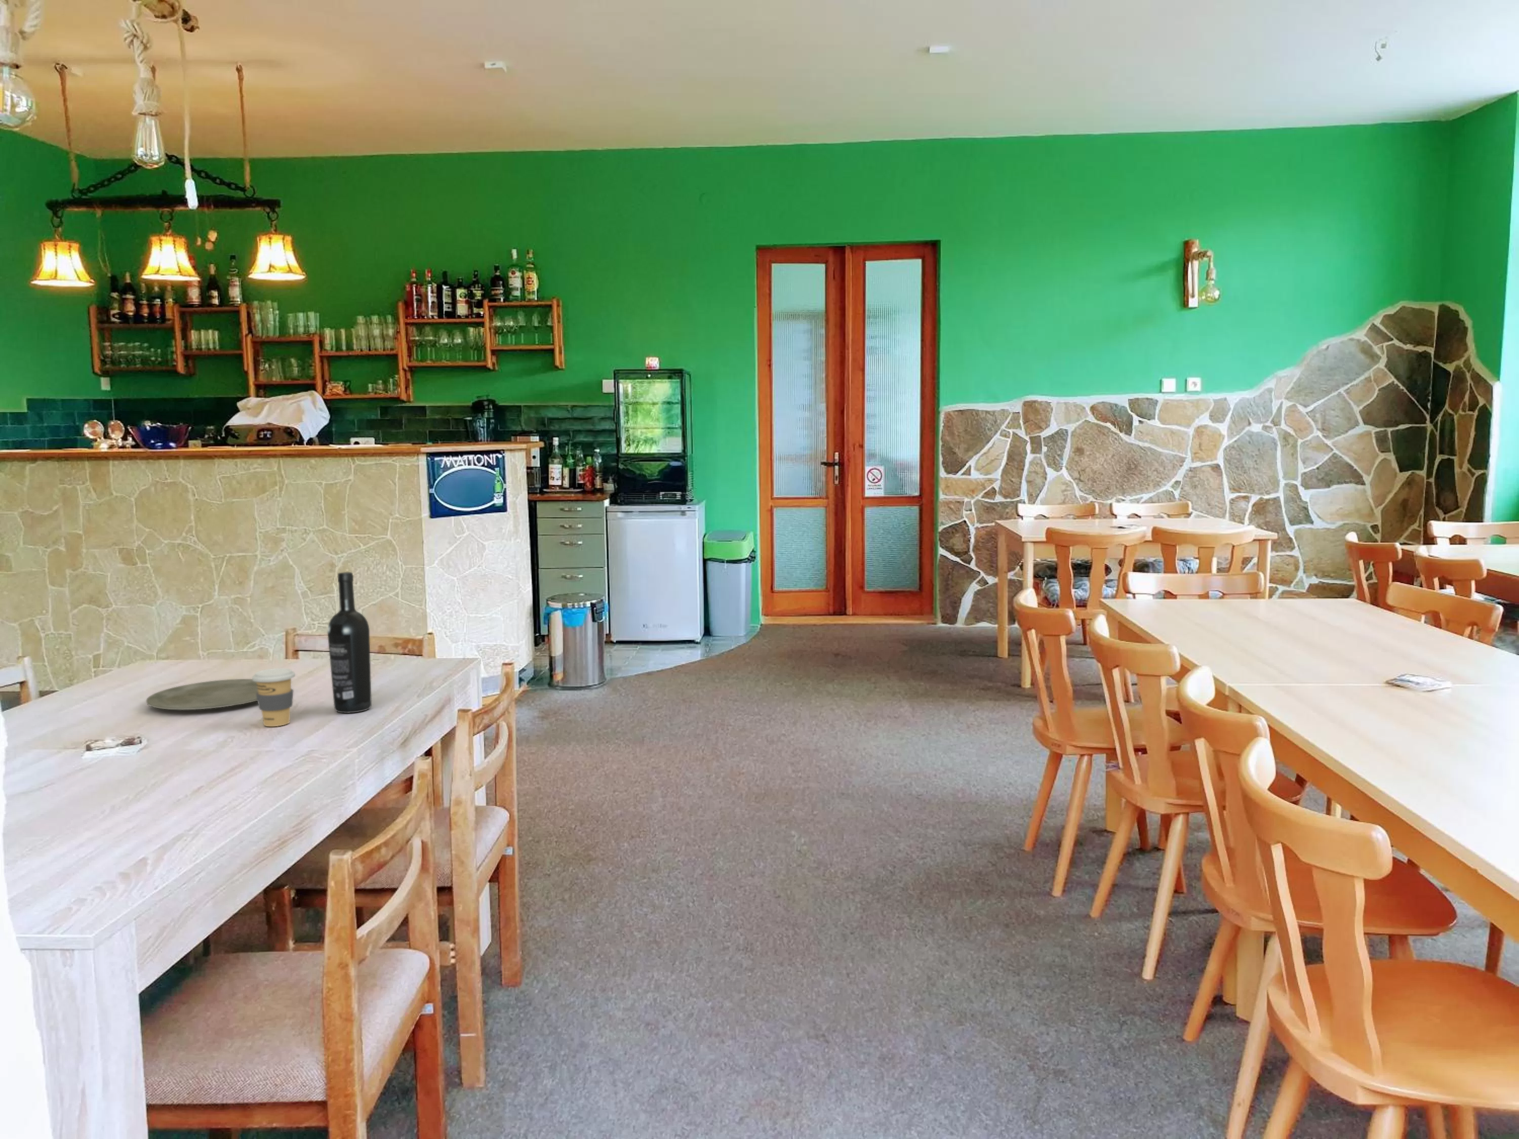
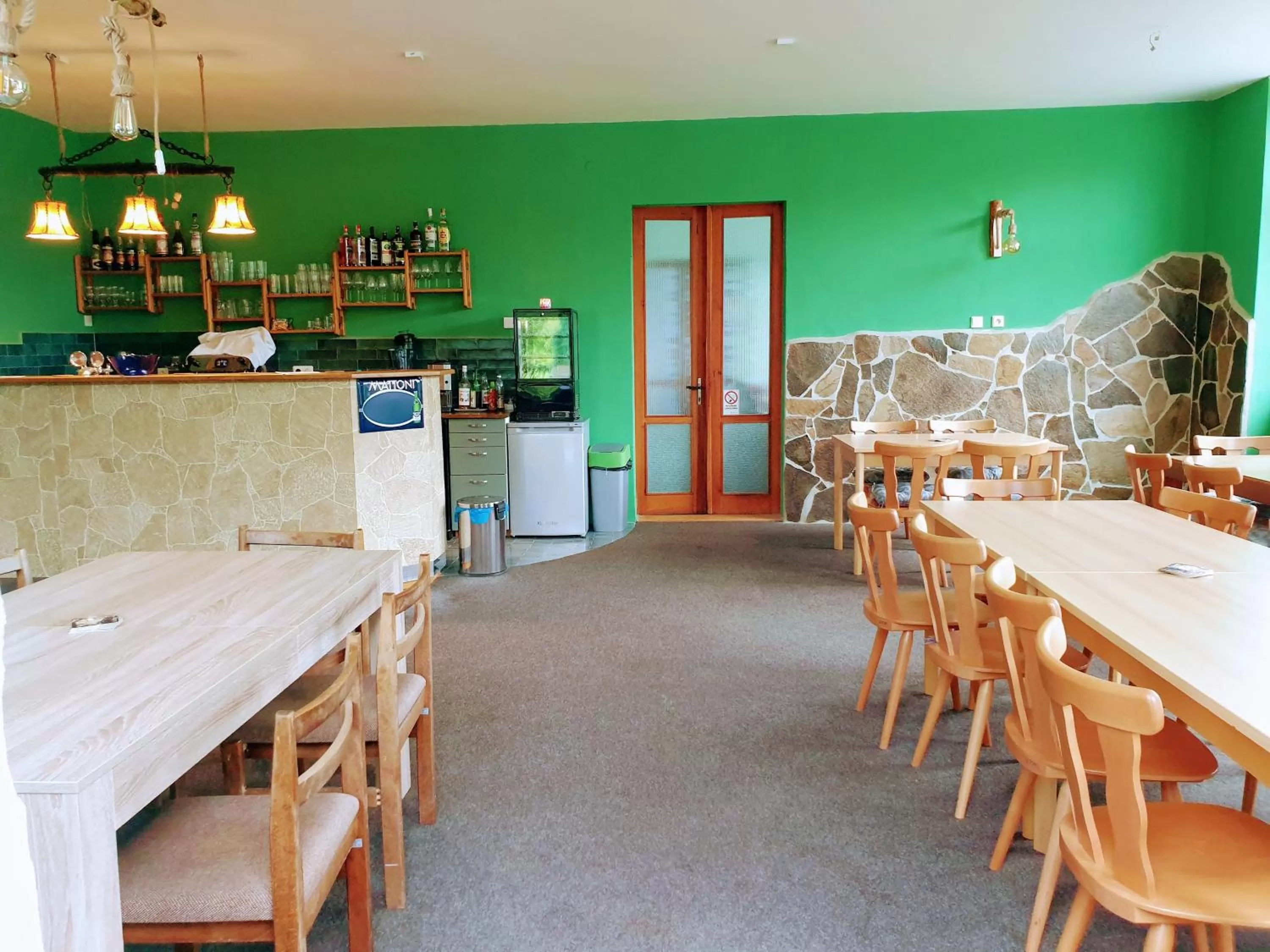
- coffee cup (275, 698)
- wine bottle (349, 641)
- plate (216, 695)
